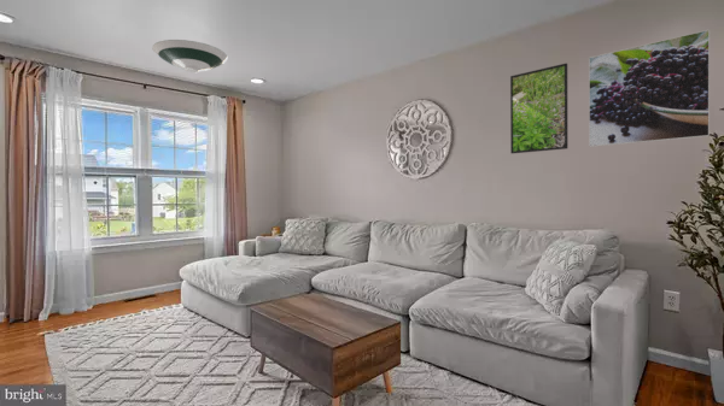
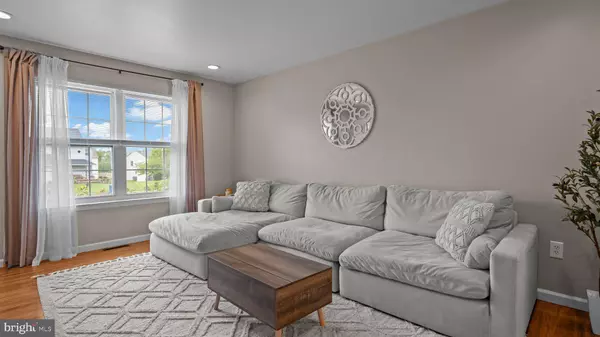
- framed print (537, 110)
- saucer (191, 61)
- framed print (643, 93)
